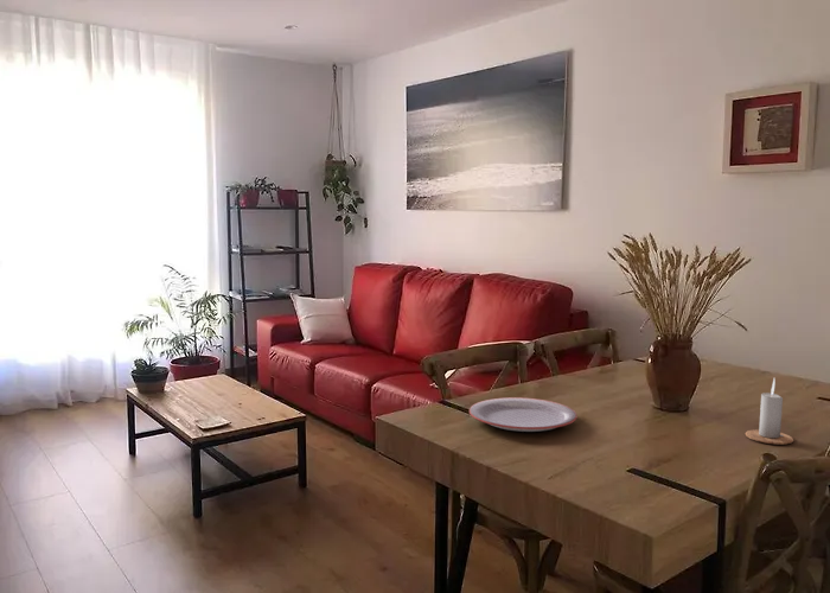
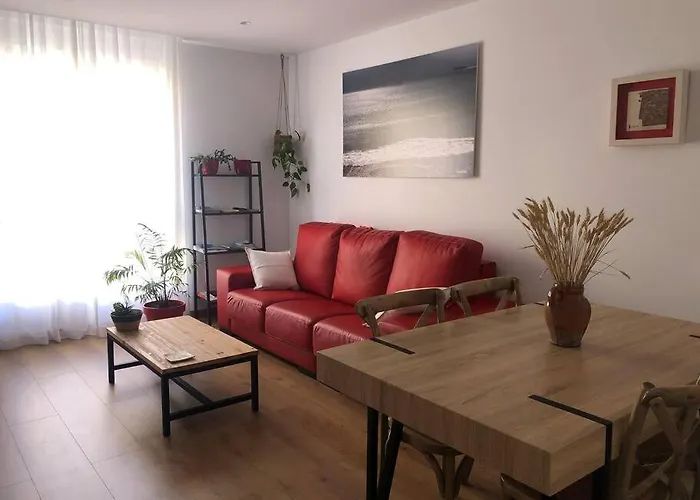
- candle (771, 407)
- plate (522, 415)
